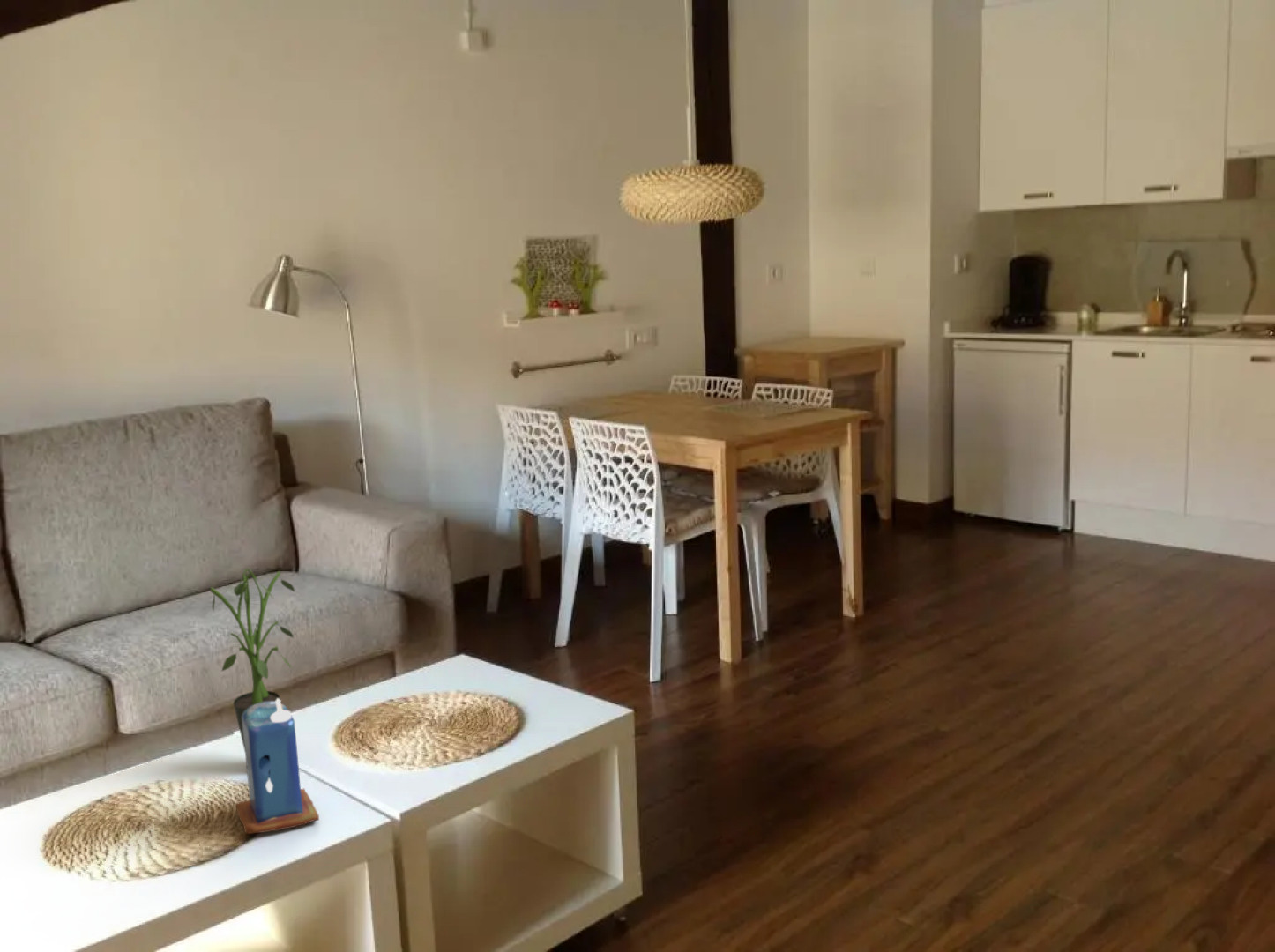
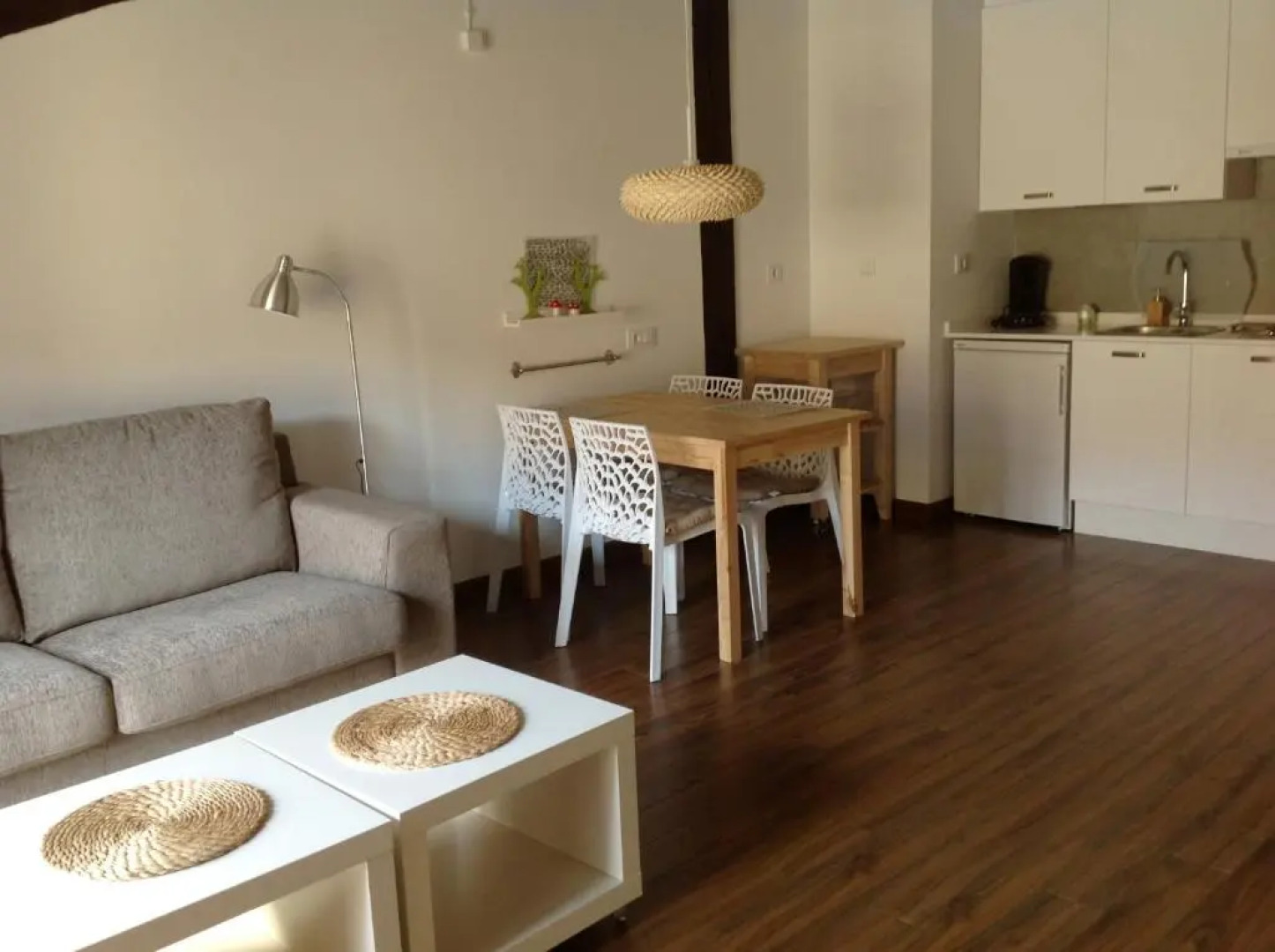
- potted plant (261, 666)
- candle (273, 756)
